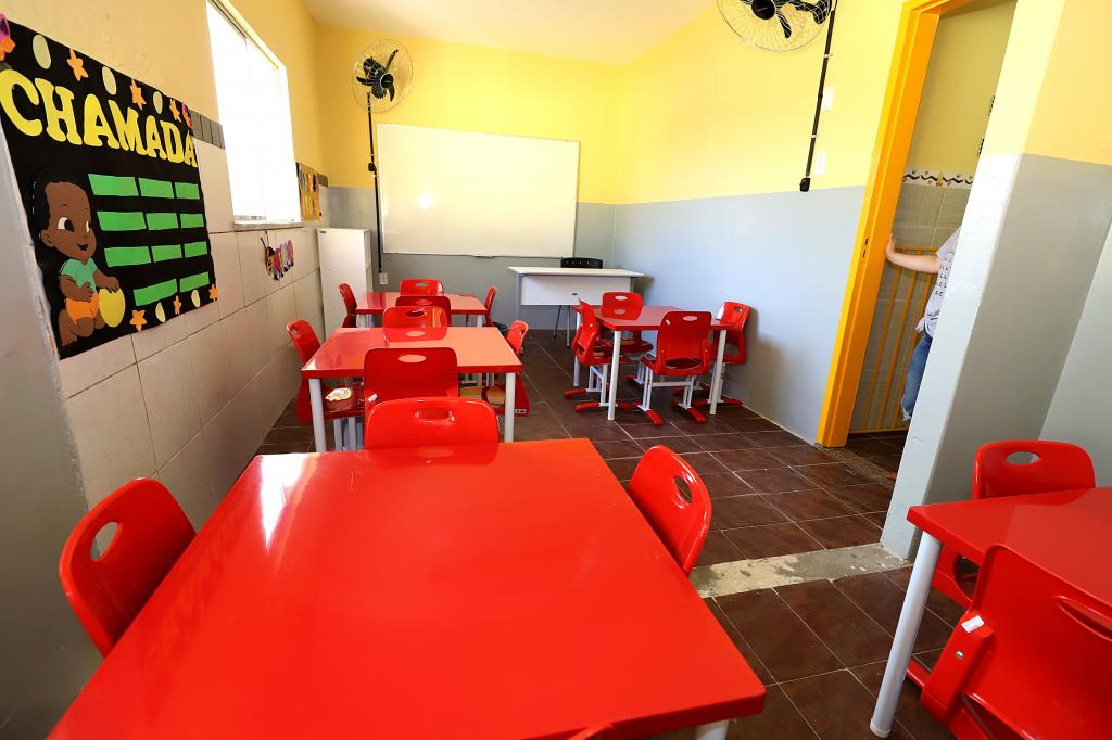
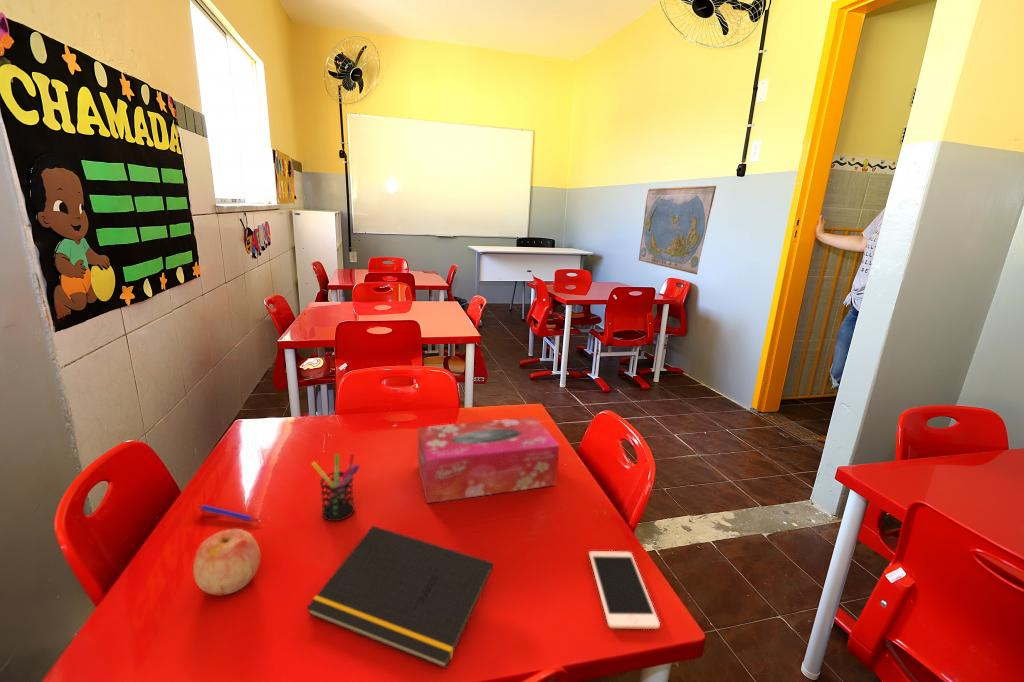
+ pen (228, 513)
+ cell phone (621, 586)
+ tissue box (486, 456)
+ pen holder (338, 481)
+ world map (671, 228)
+ apple (227, 560)
+ notepad (404, 587)
